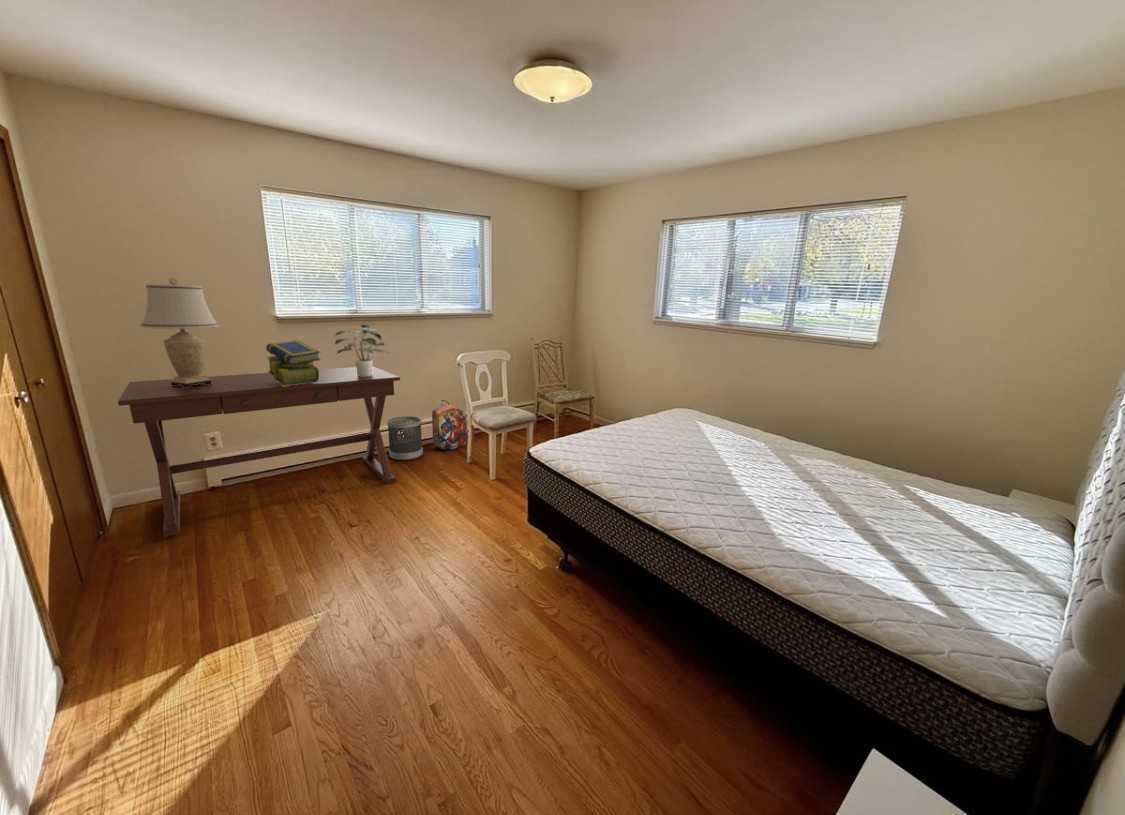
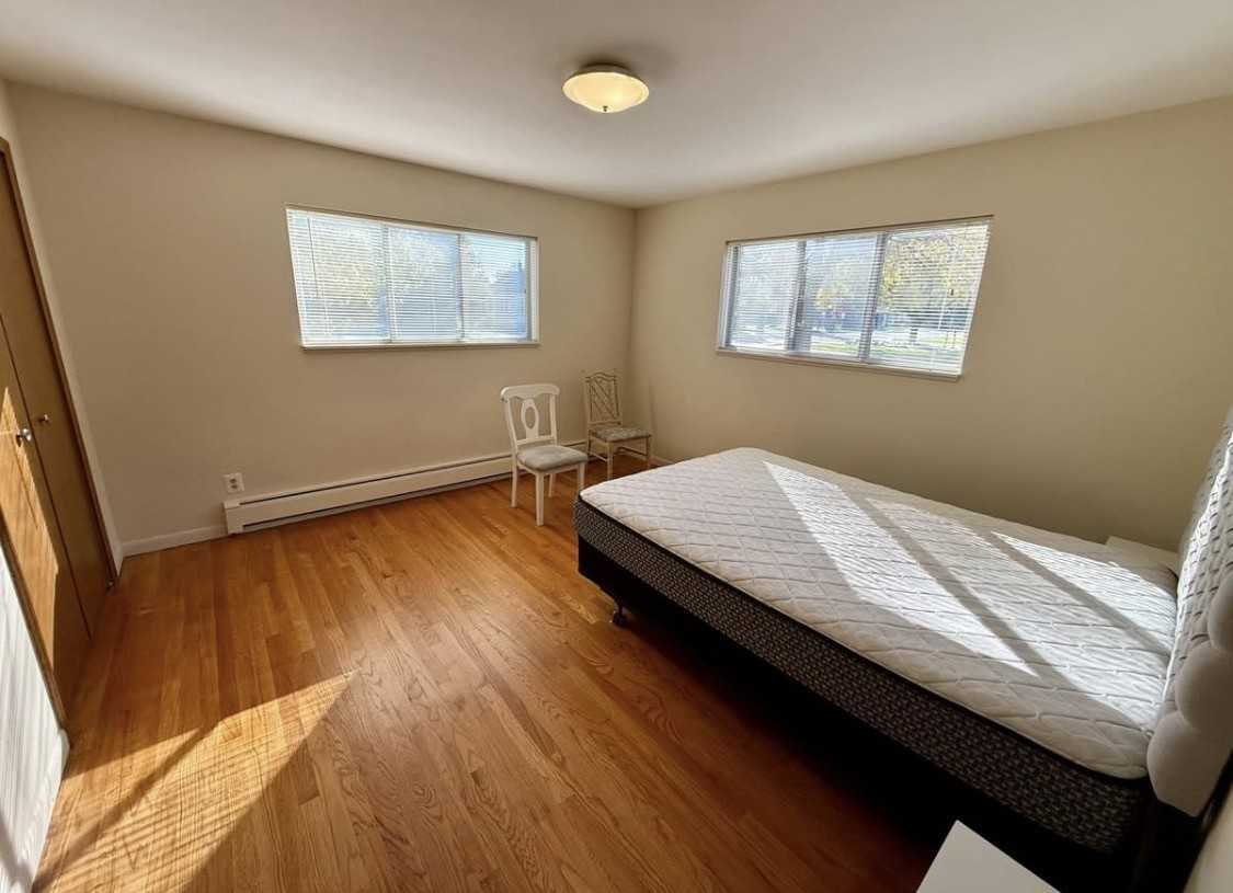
- desk (285, 447)
- backpack (448, 424)
- table lamp (182, 332)
- stack of books (294, 364)
- potted plant (362, 349)
- wastebasket (405, 437)
